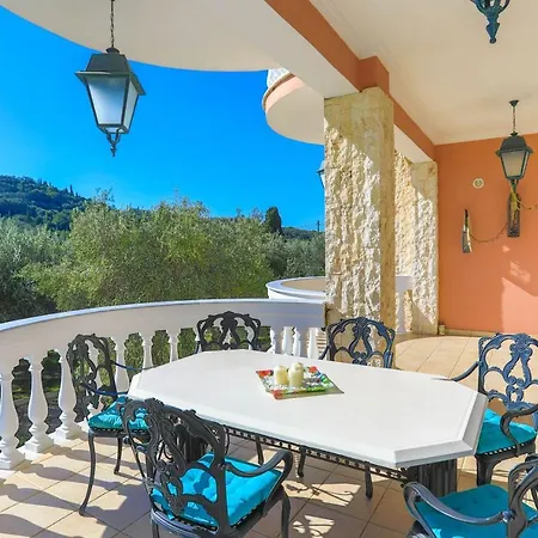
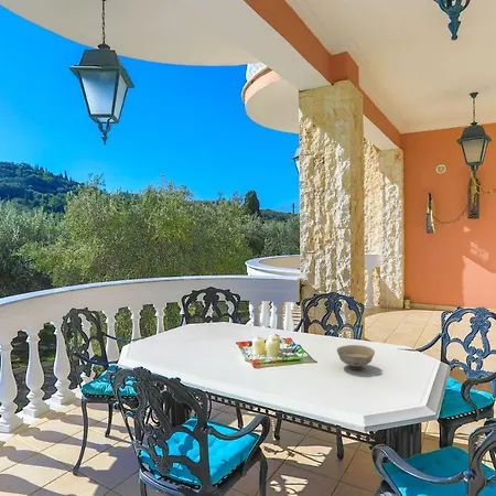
+ bowl (355, 358)
